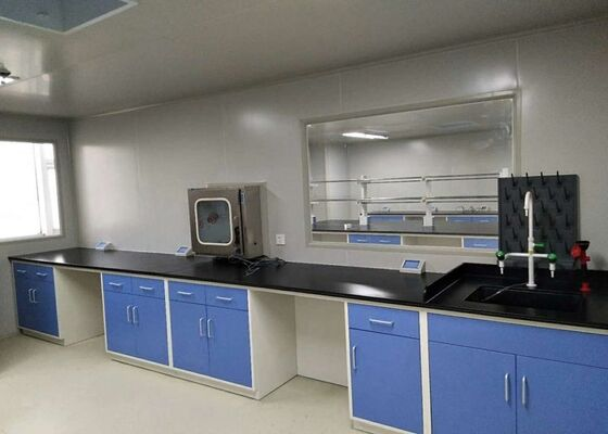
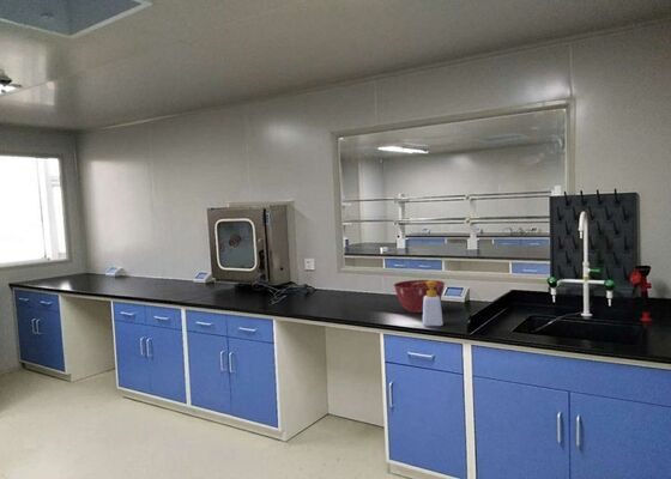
+ soap bottle (427, 302)
+ mixing bowl (419, 297)
